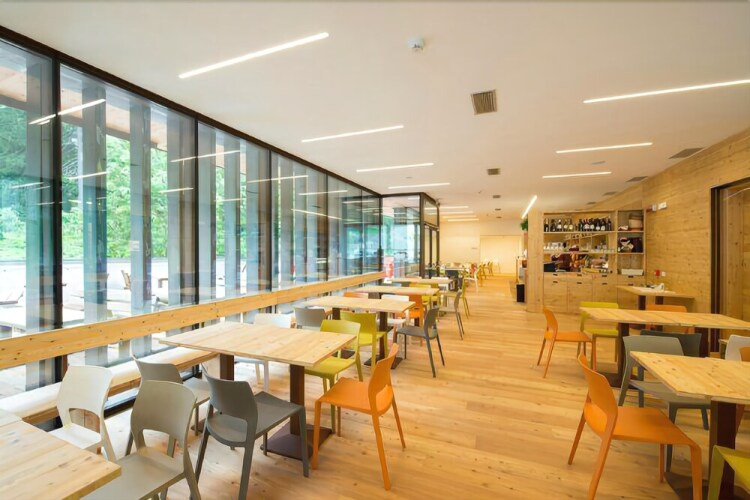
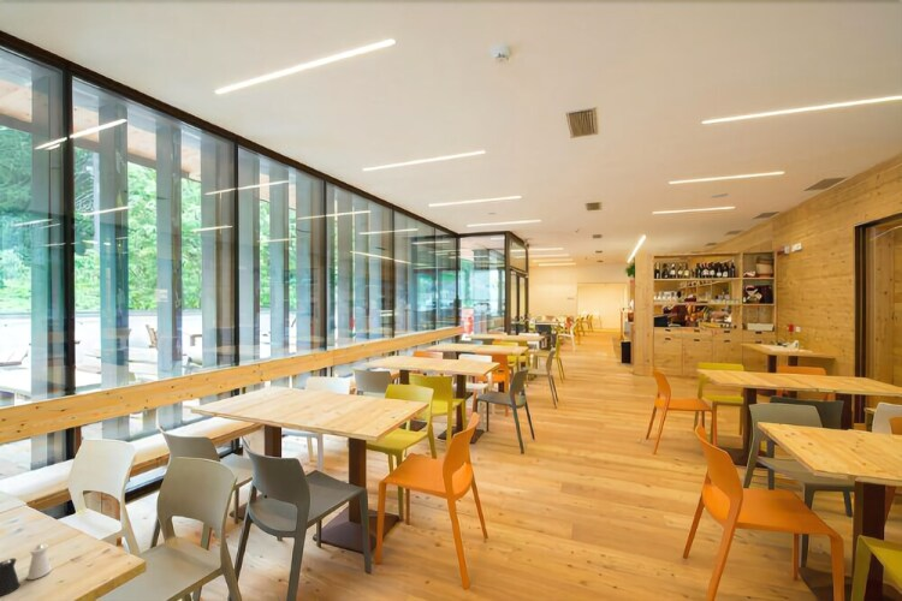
+ salt and pepper shaker (29, 569)
